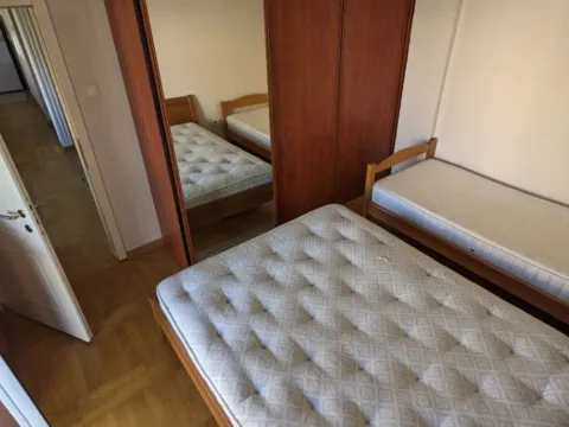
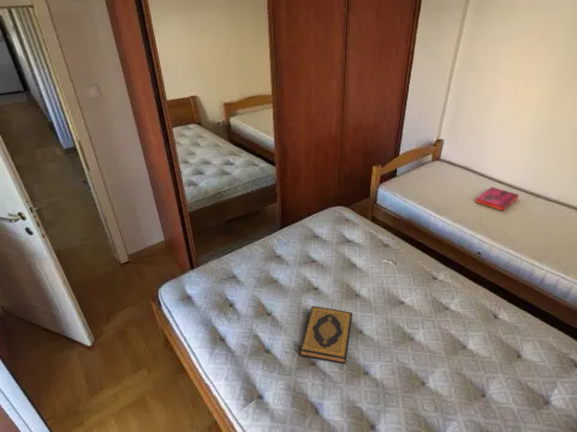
+ hardback book (496, 198)
+ hardback book (327, 332)
